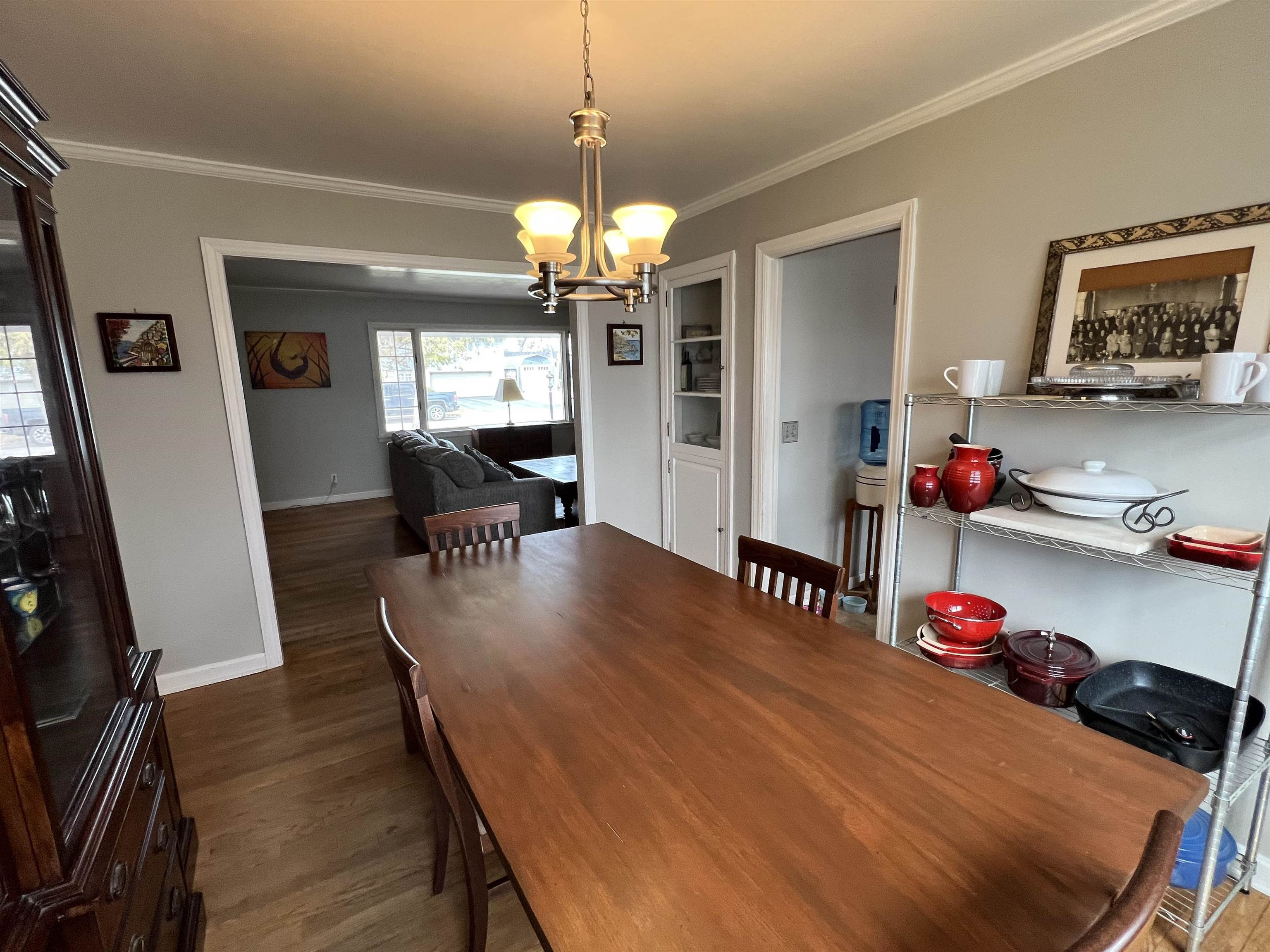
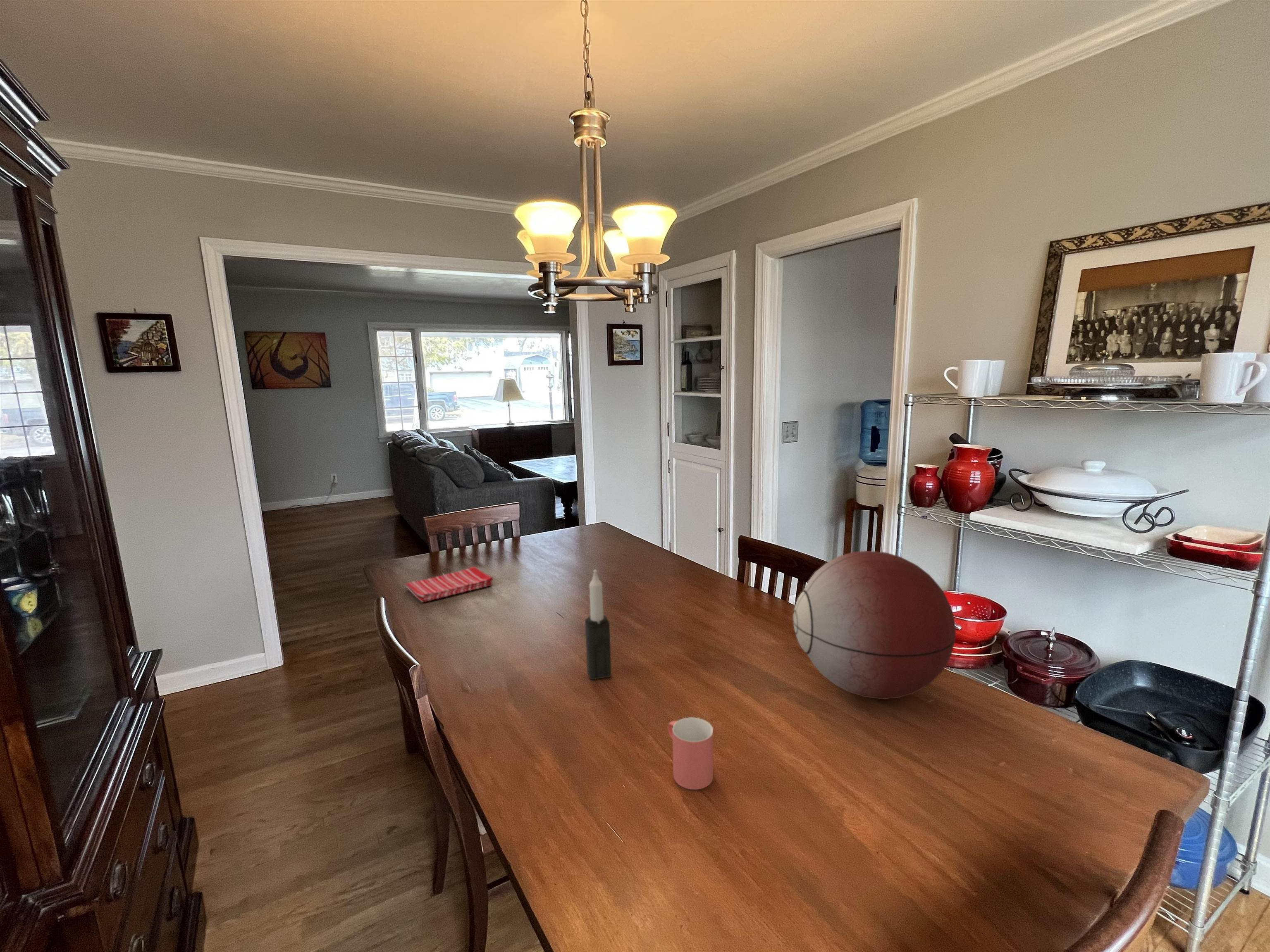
+ candle (597, 622)
+ dish towel (450, 583)
+ decorative orb (871, 622)
+ cup (687, 747)
